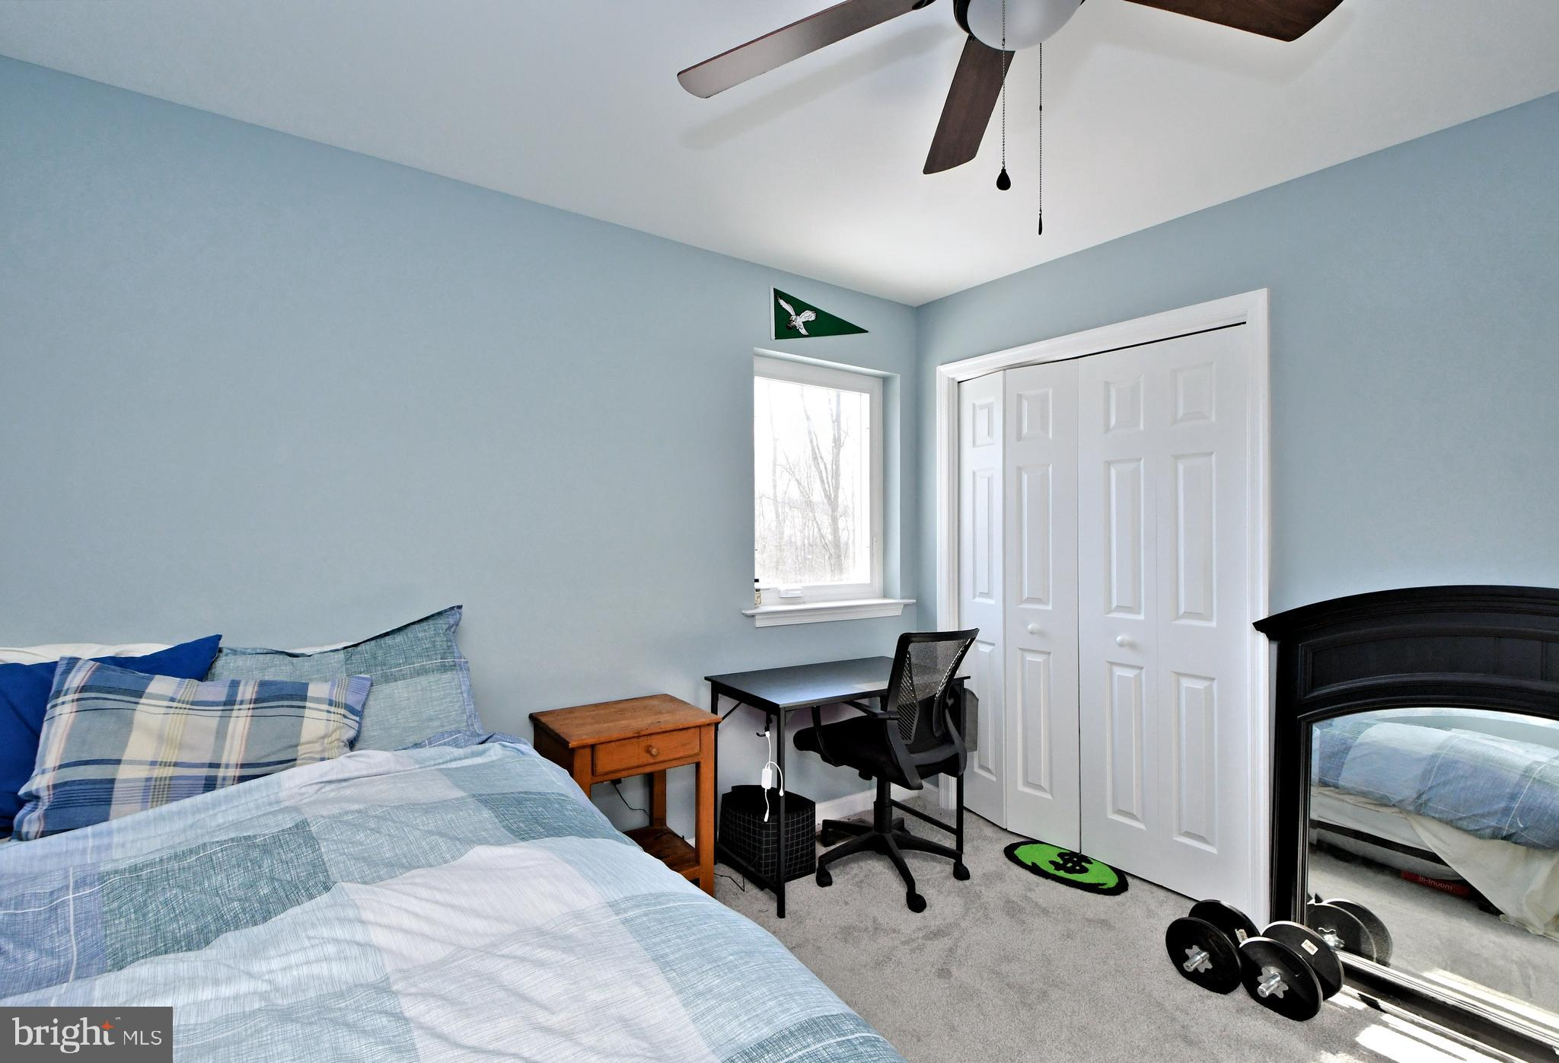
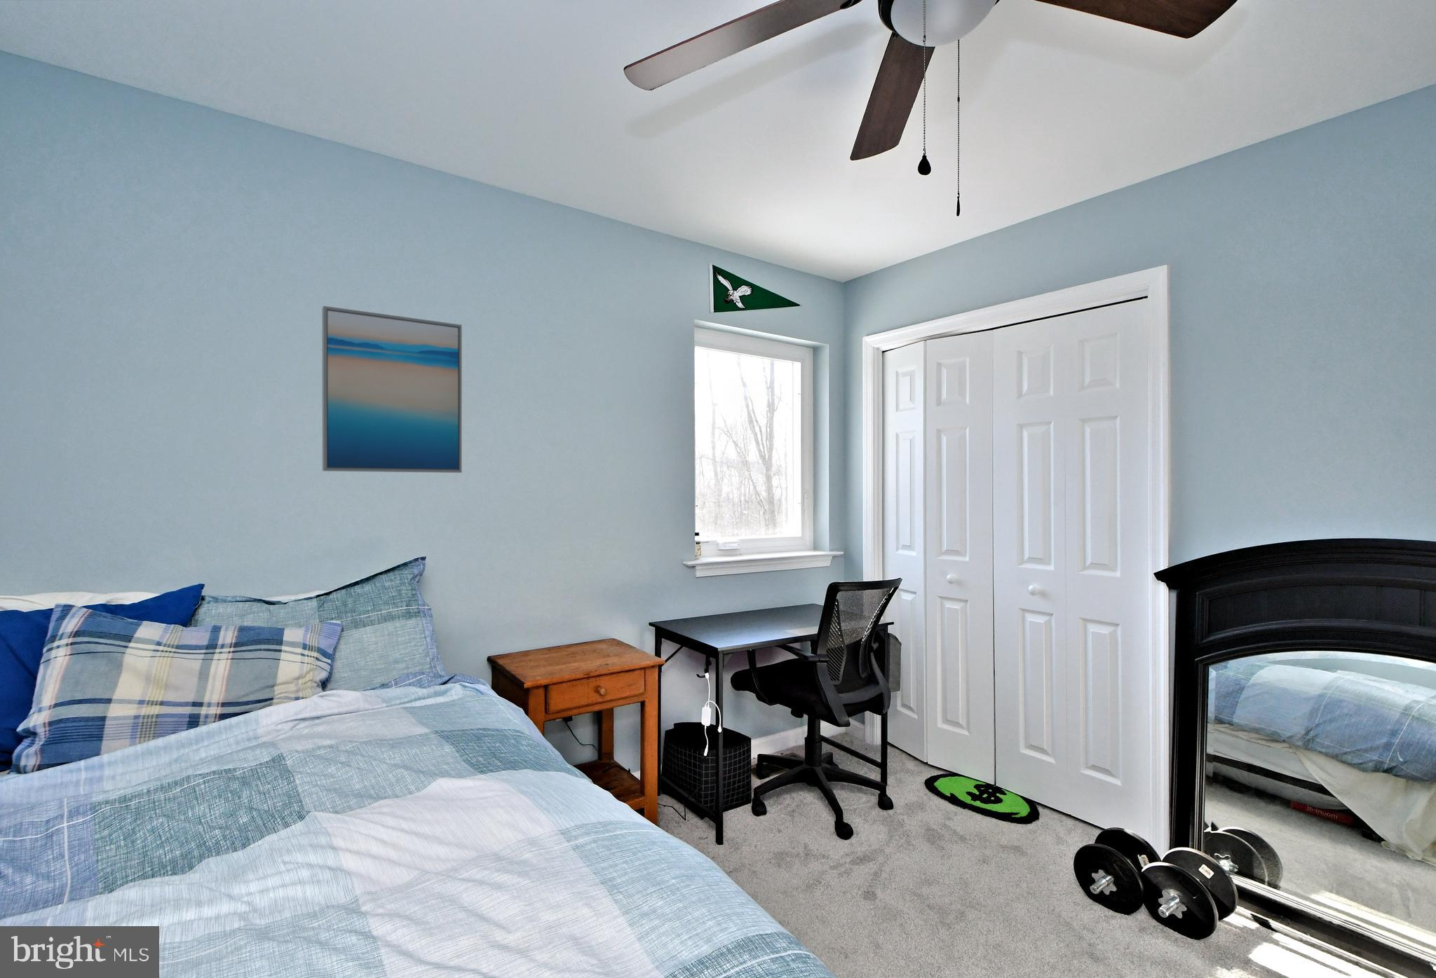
+ wall art (395, 394)
